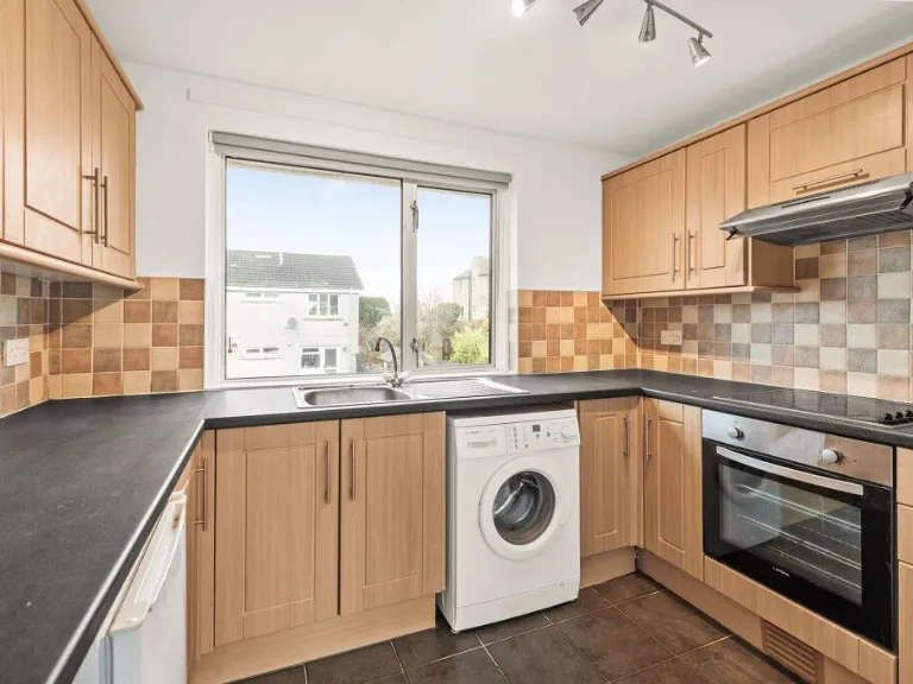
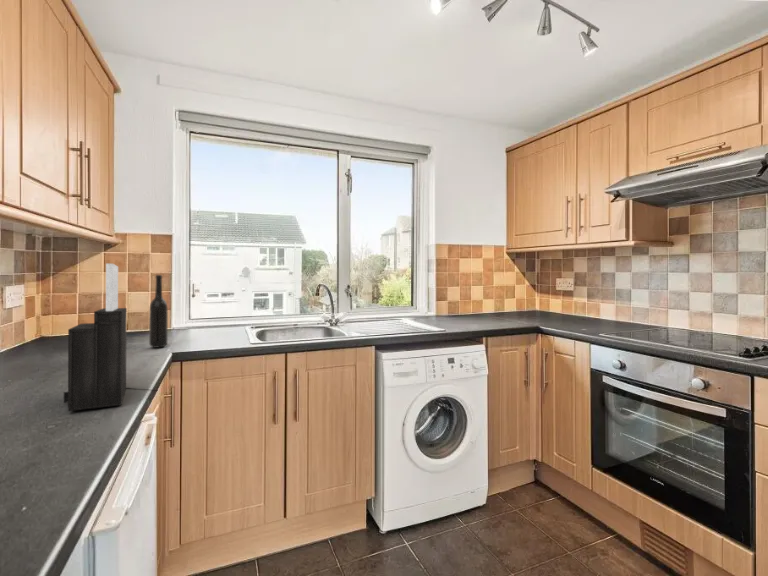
+ bottle (158, 310)
+ knife block (94, 332)
